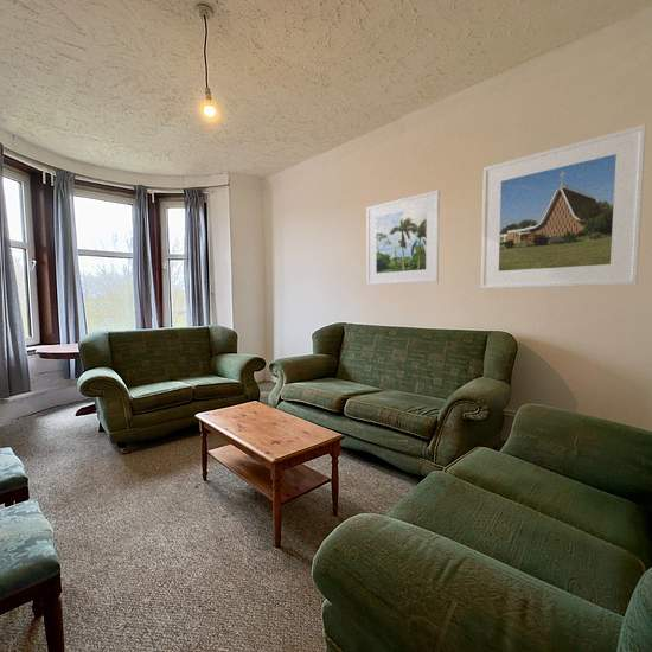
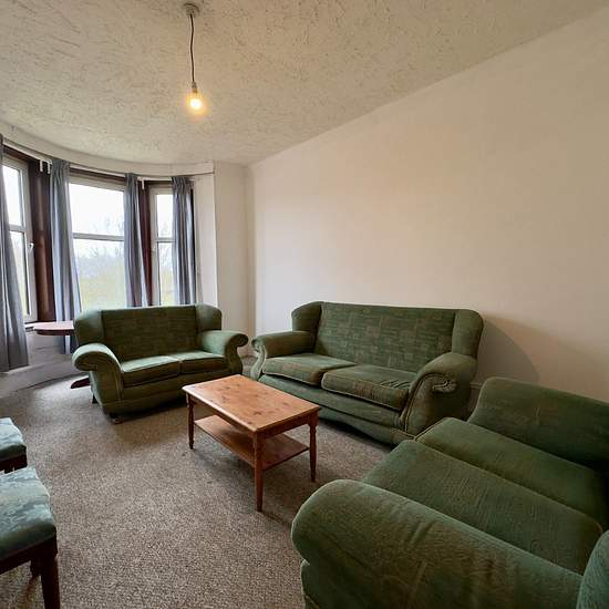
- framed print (399, 242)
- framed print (550, 218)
